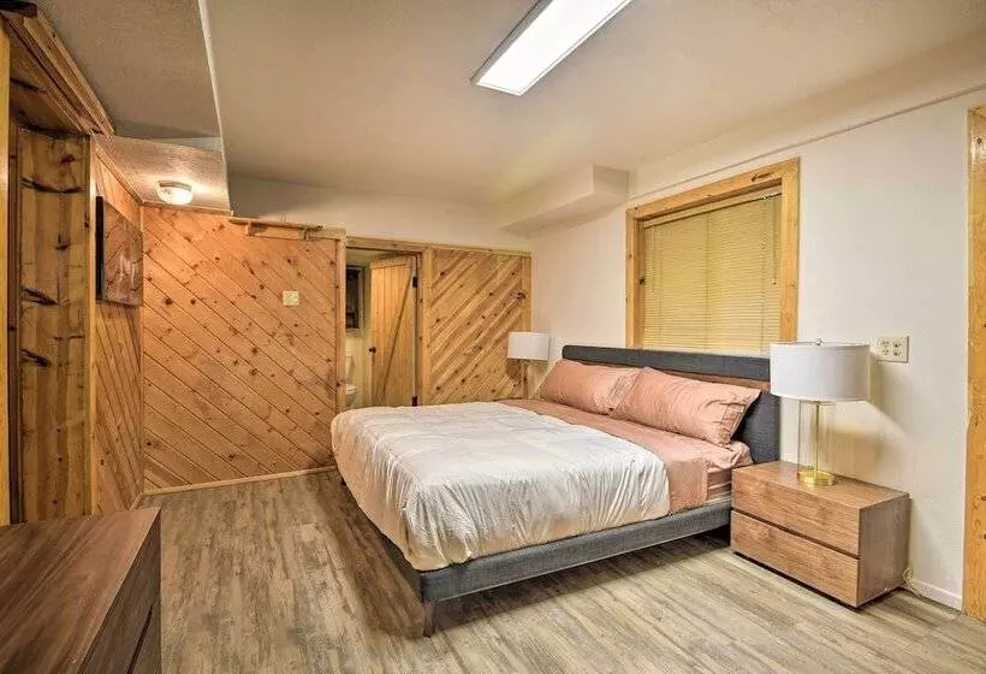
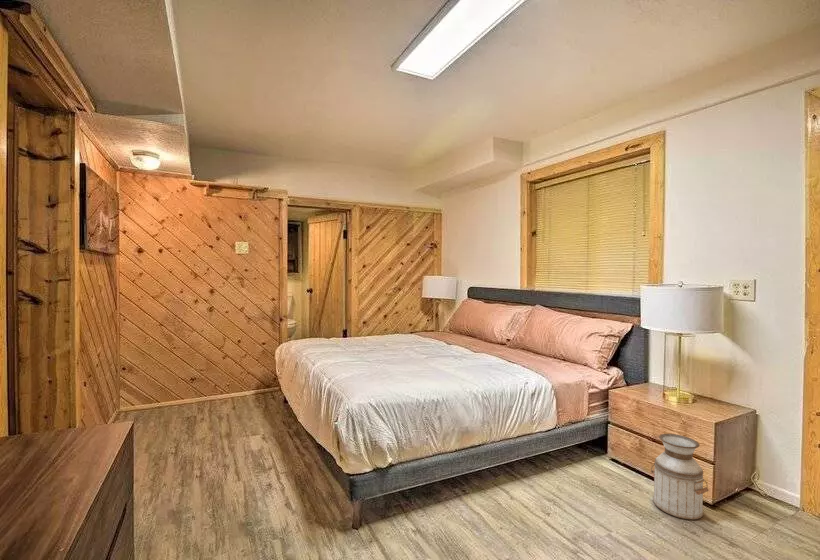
+ planter (678, 473)
